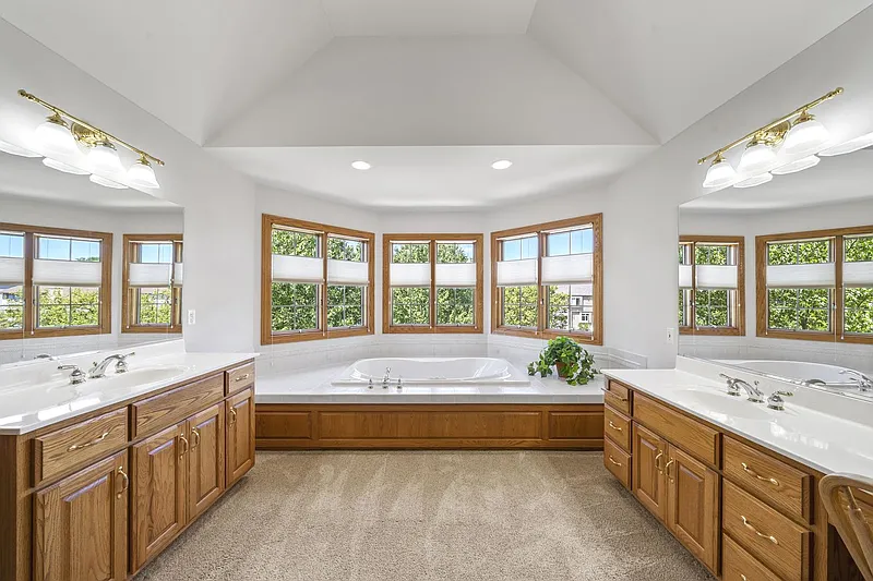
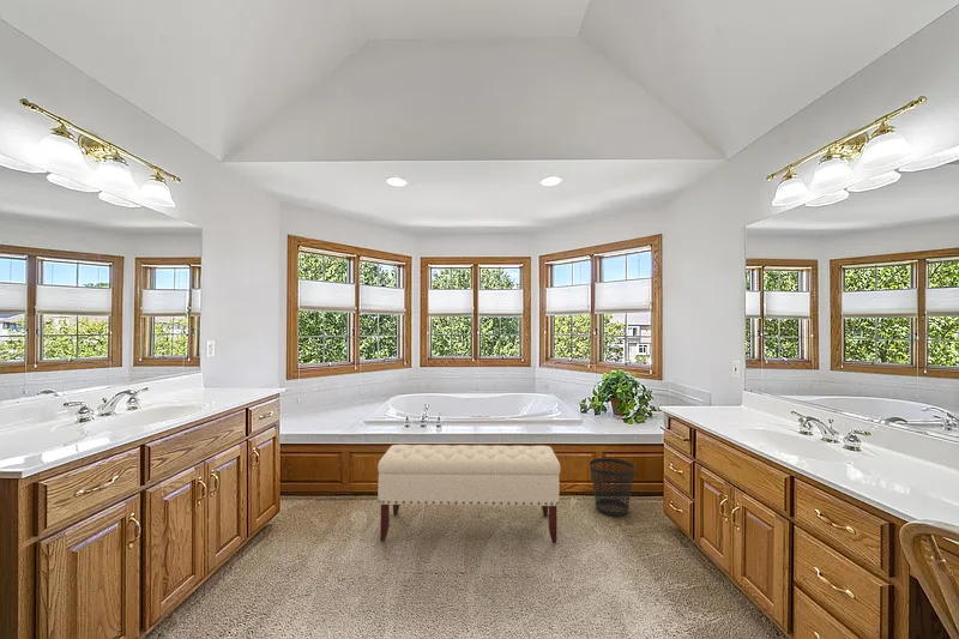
+ wastebasket (611, 488)
+ bench (469, 489)
